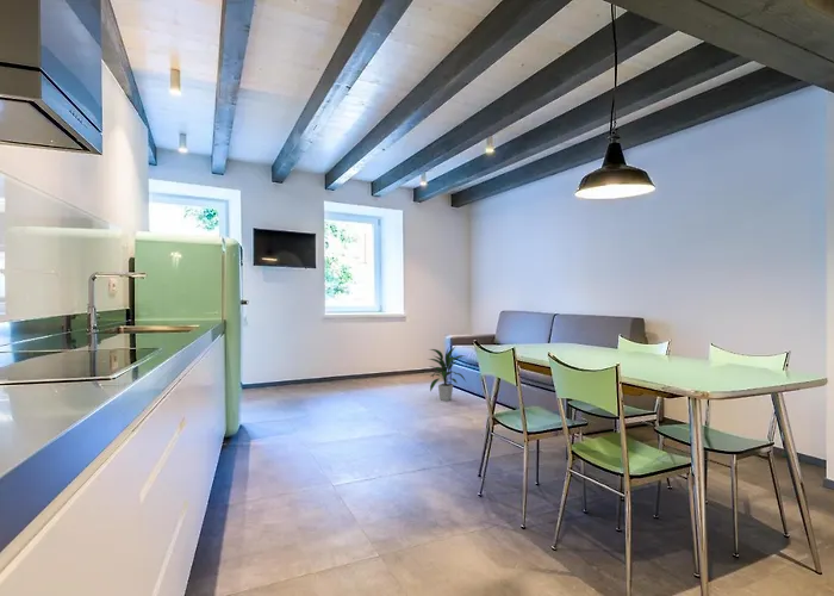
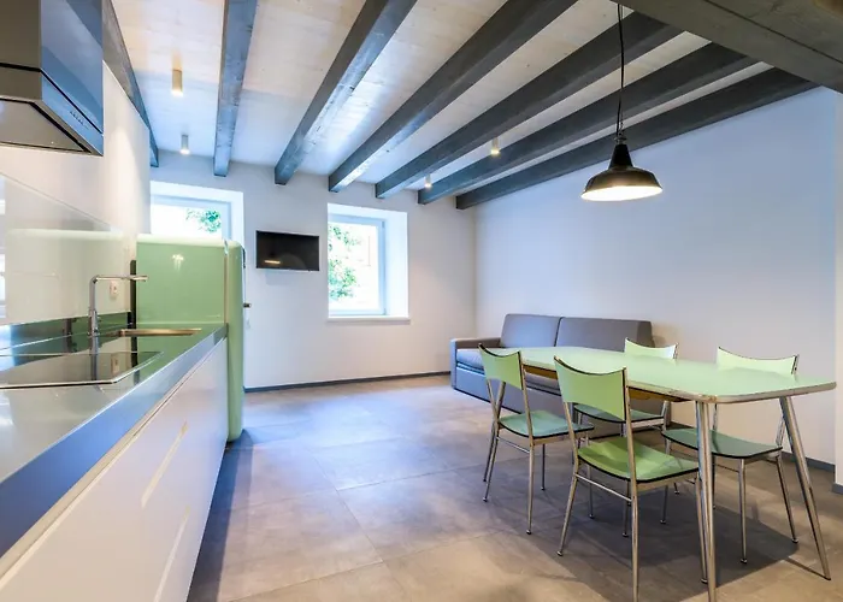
- indoor plant (443, 372)
